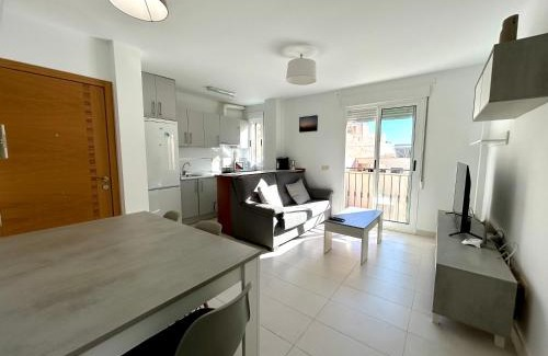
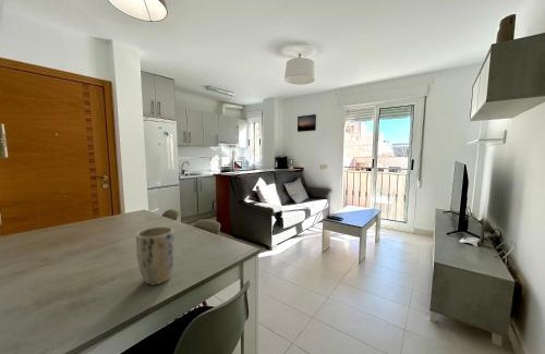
+ plant pot (156, 255)
